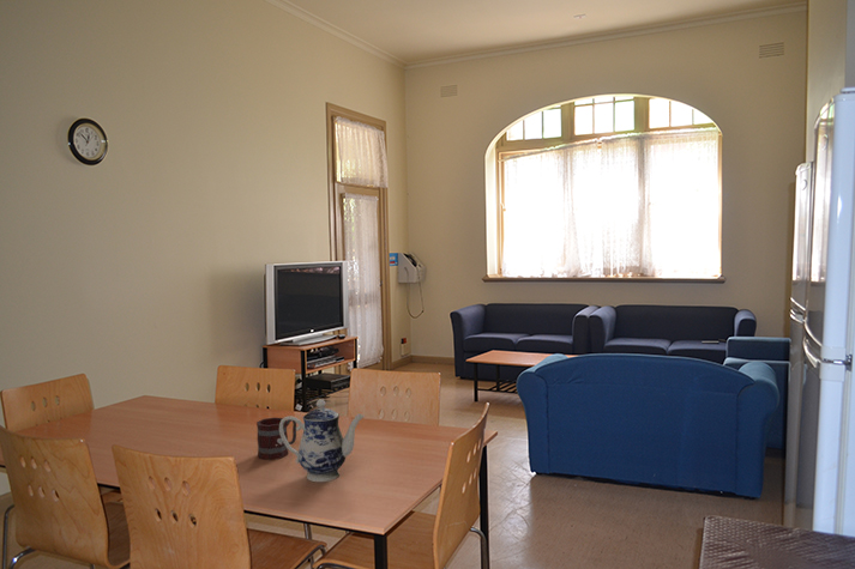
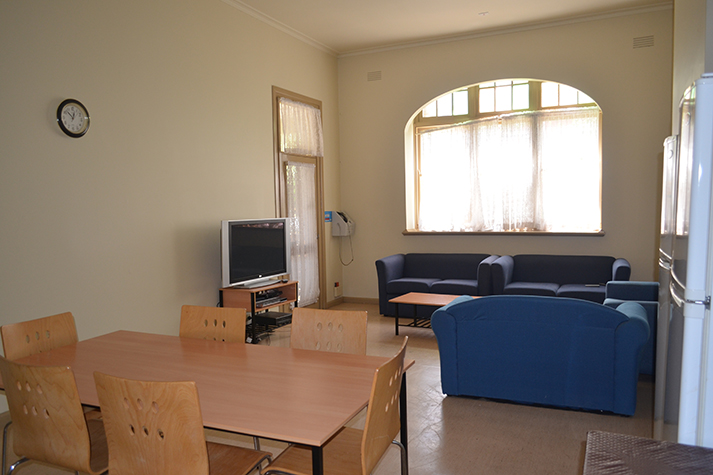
- teapot (321, 437)
- mug (277, 436)
